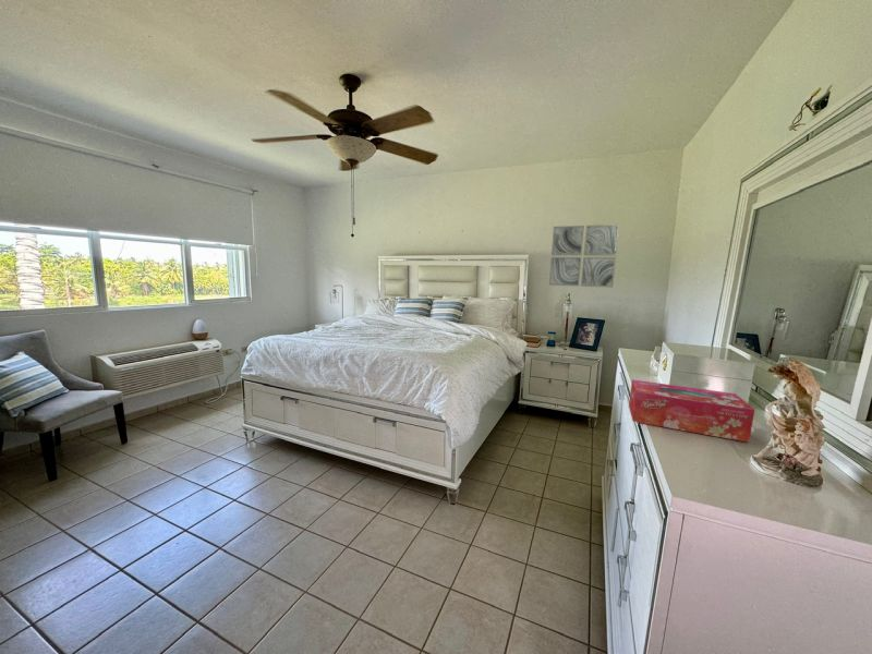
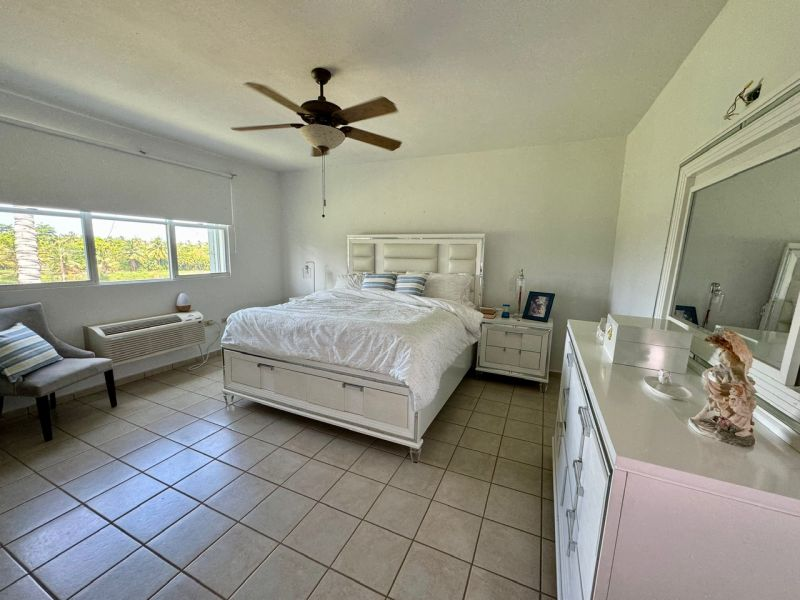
- wall art (581, 257)
- tissue box (683, 407)
